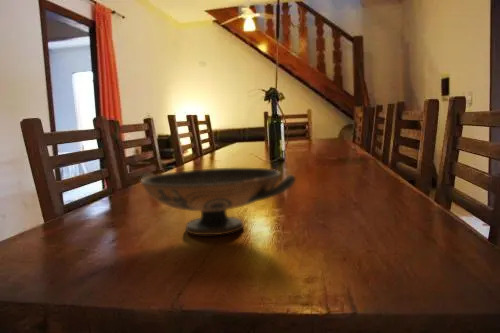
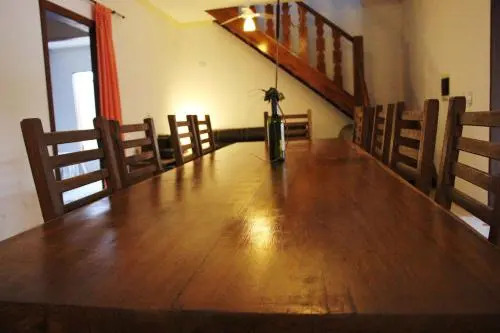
- decorative bowl (212, 200)
